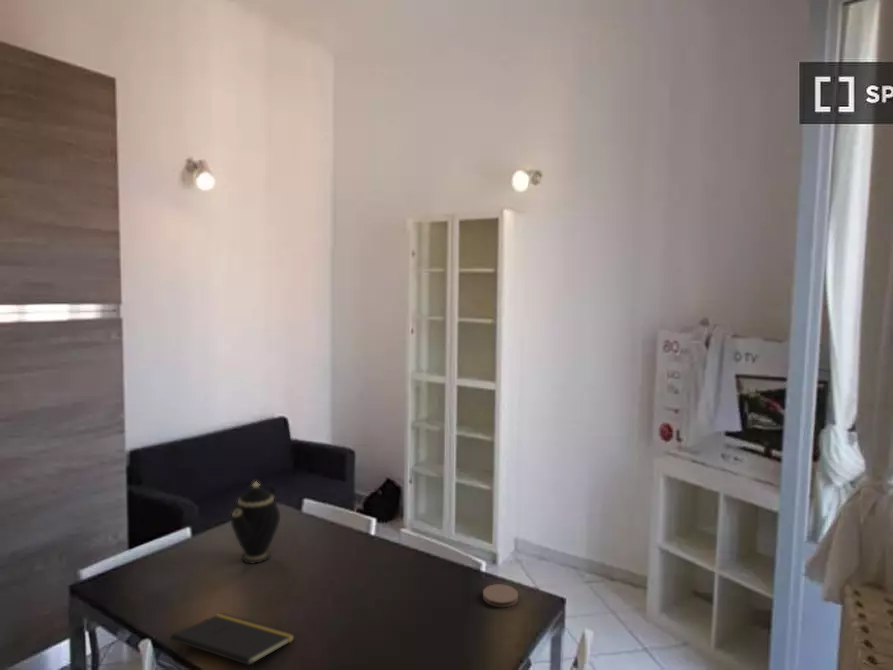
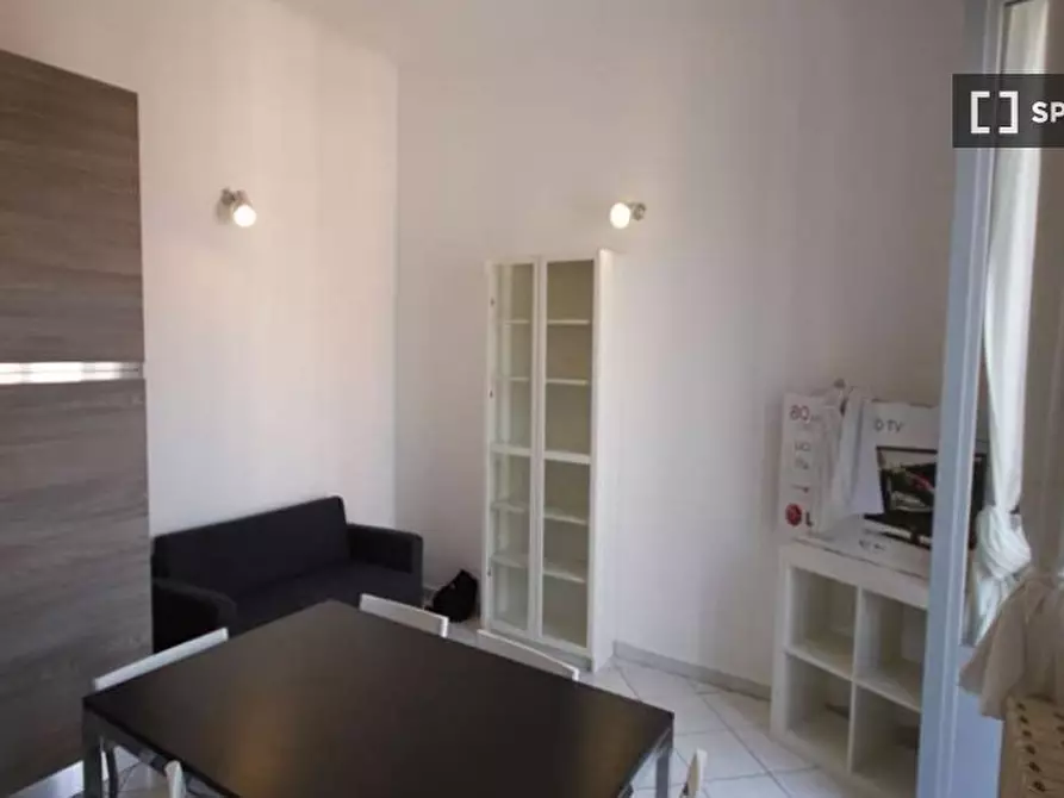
- coaster (500, 595)
- teapot (255, 520)
- notepad (234, 637)
